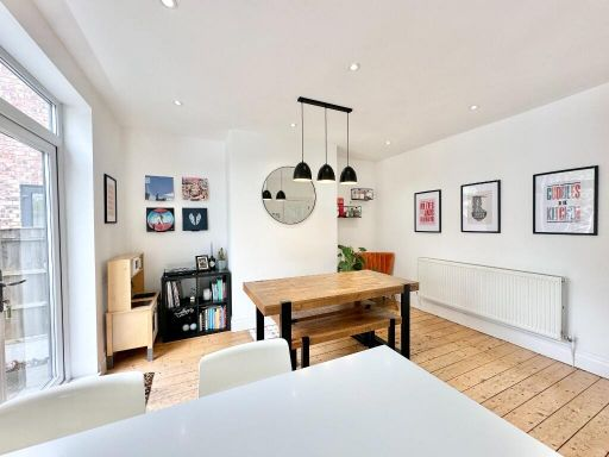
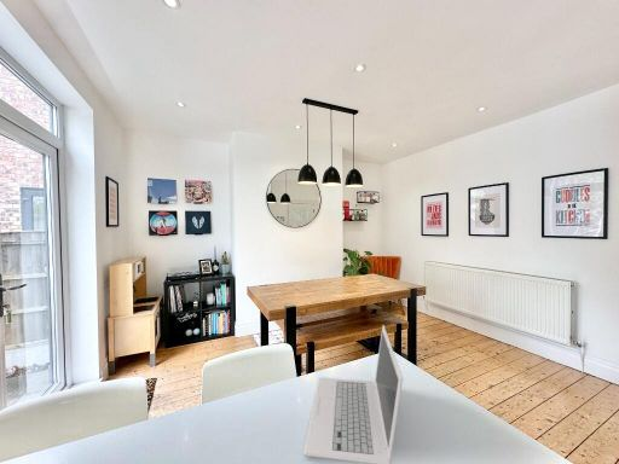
+ laptop (351, 379)
